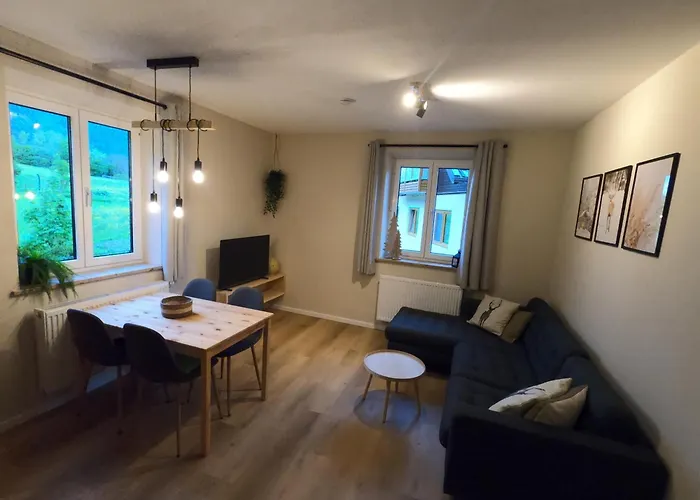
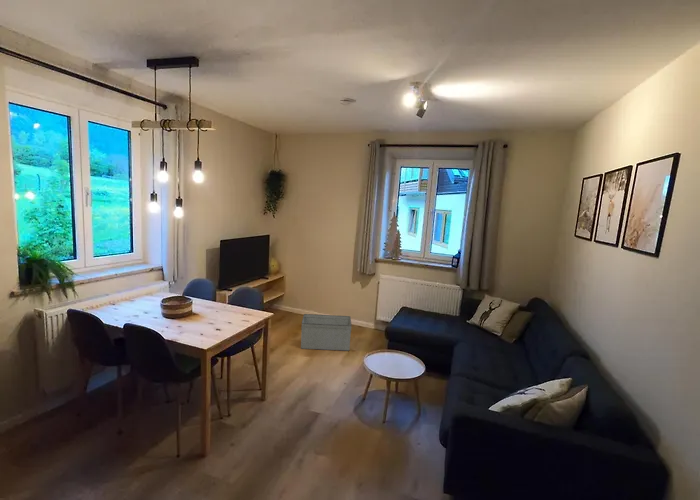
+ storage bin (326, 332)
